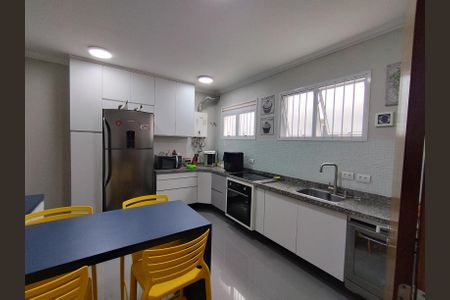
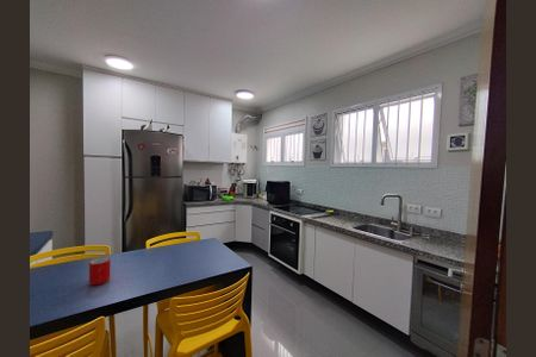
+ cup (99, 273)
